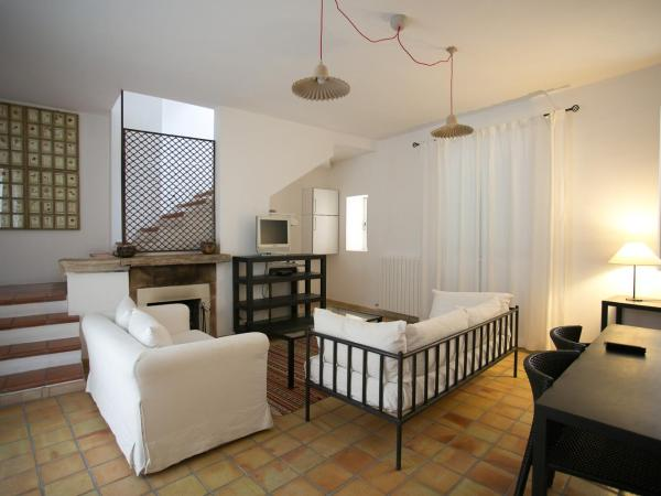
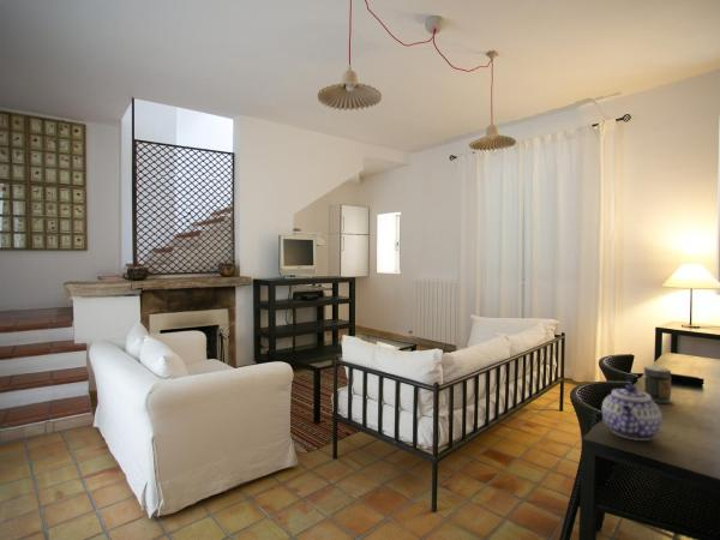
+ teapot (630, 409)
+ jar (656, 384)
